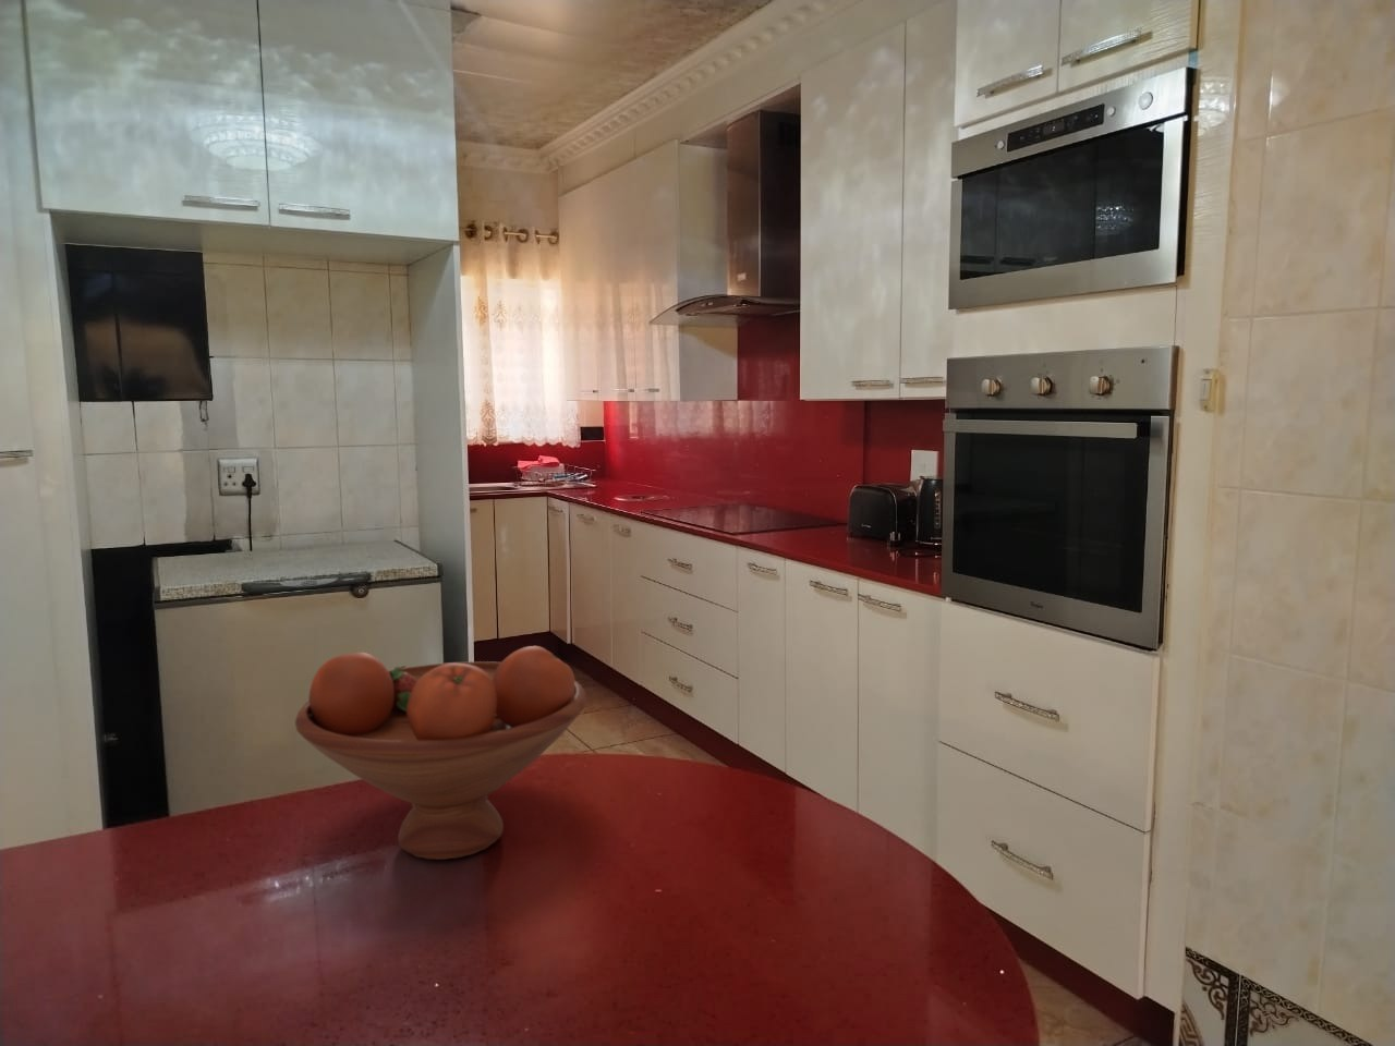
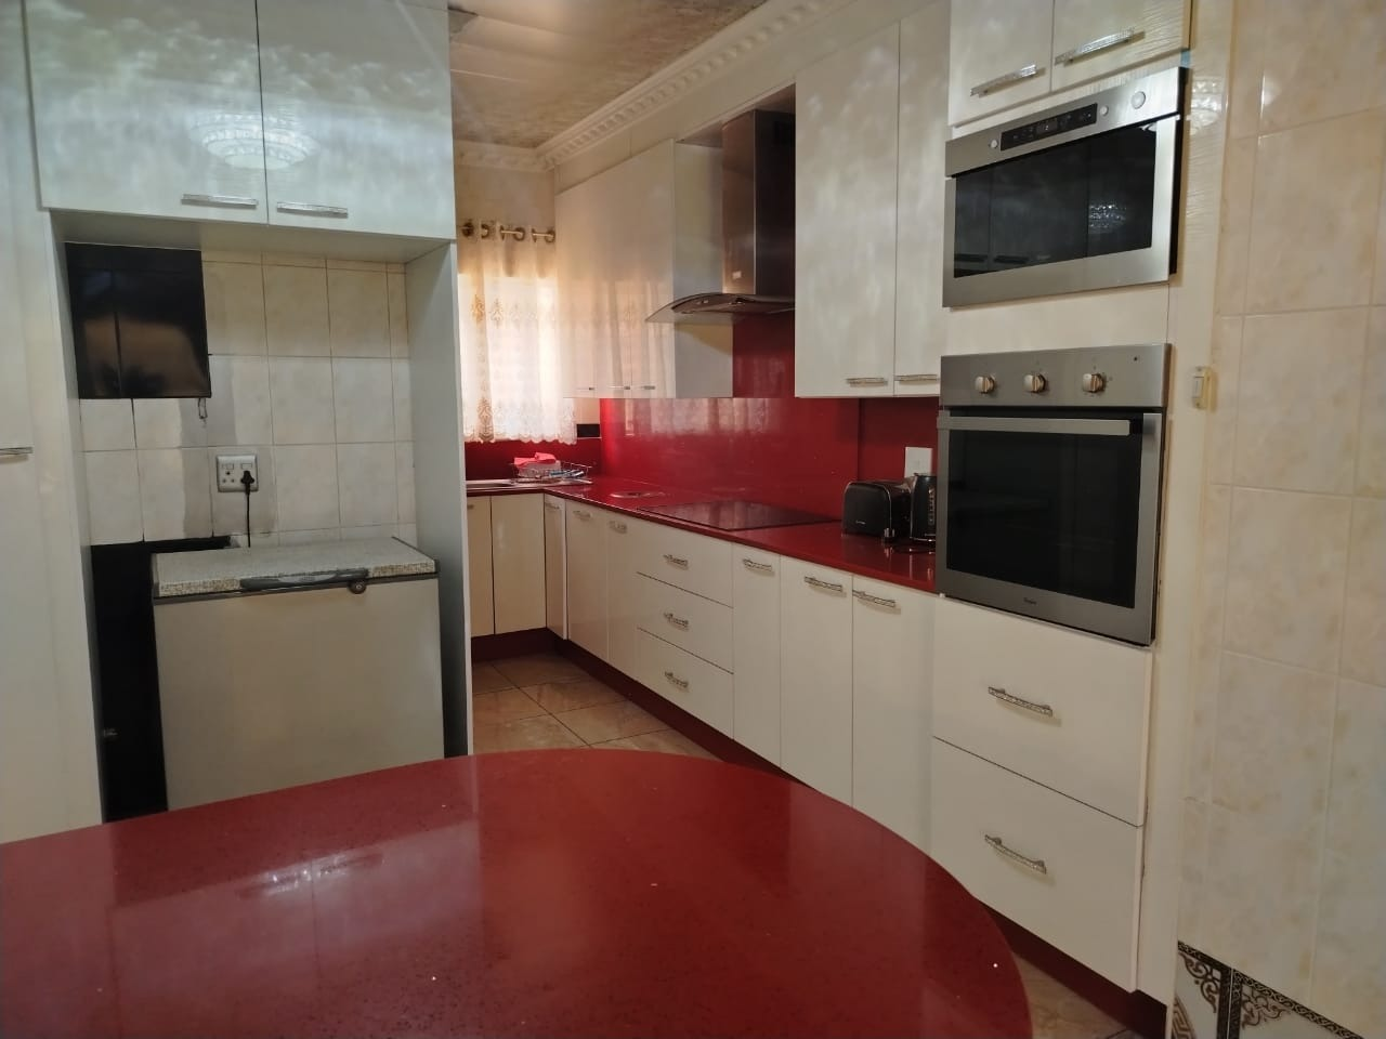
- fruit bowl (448, 741)
